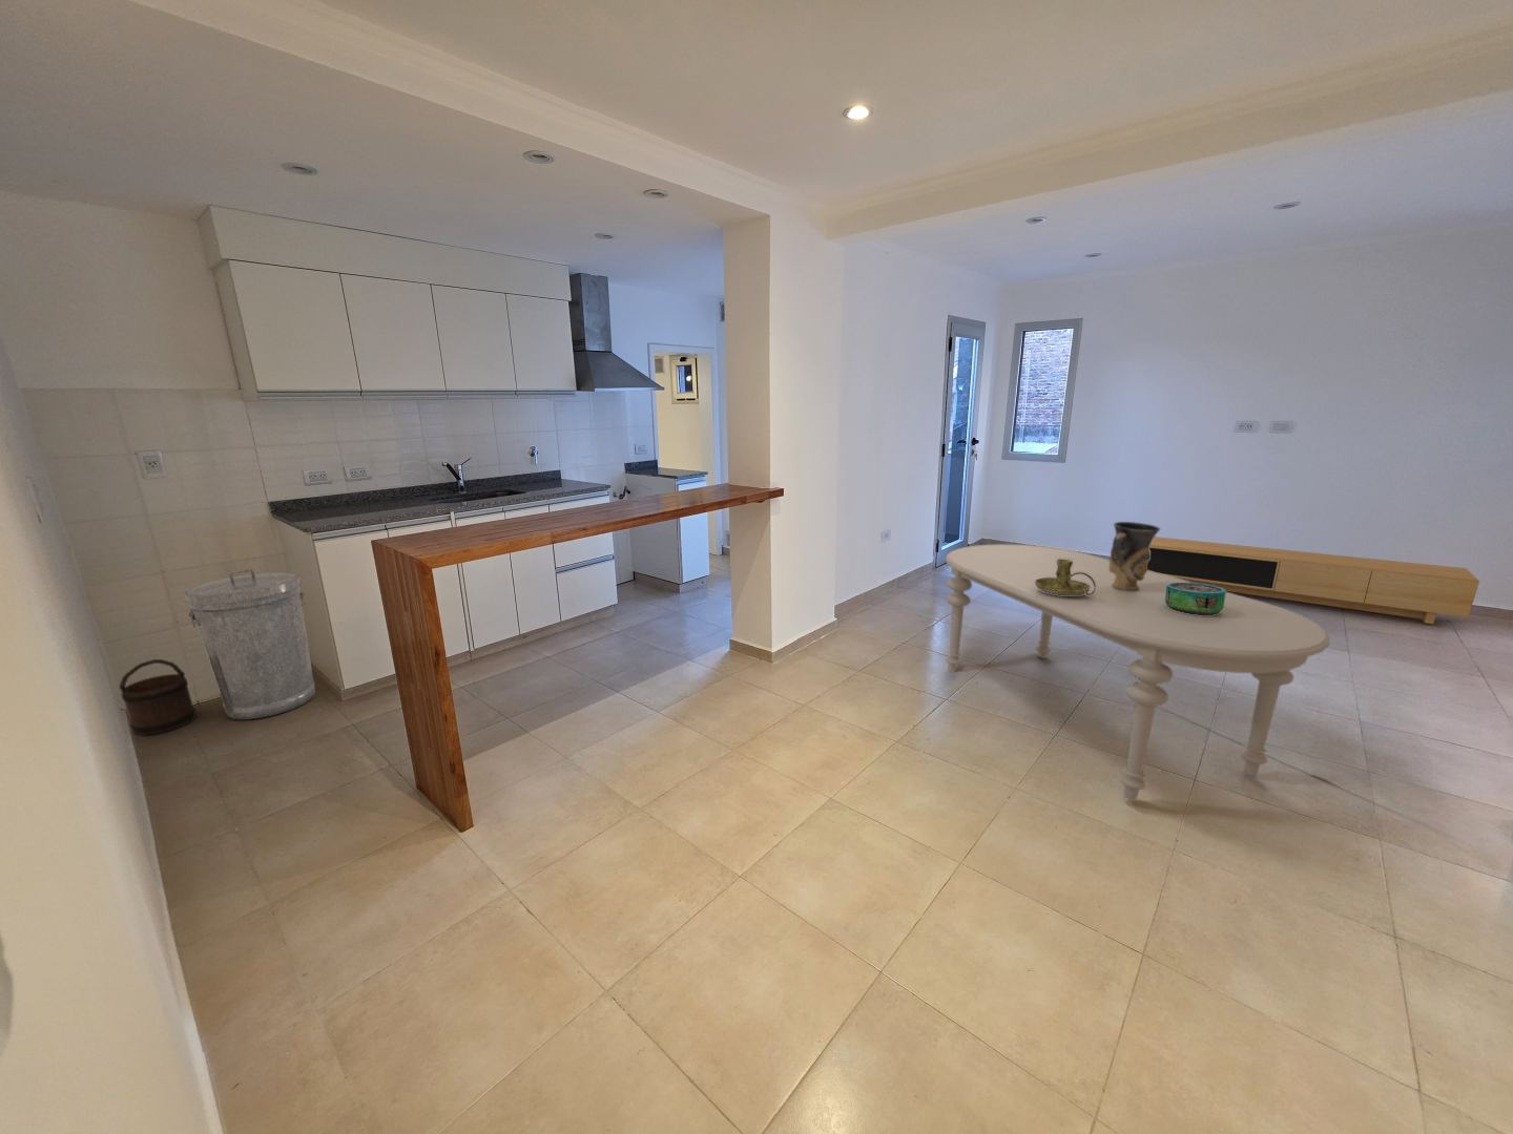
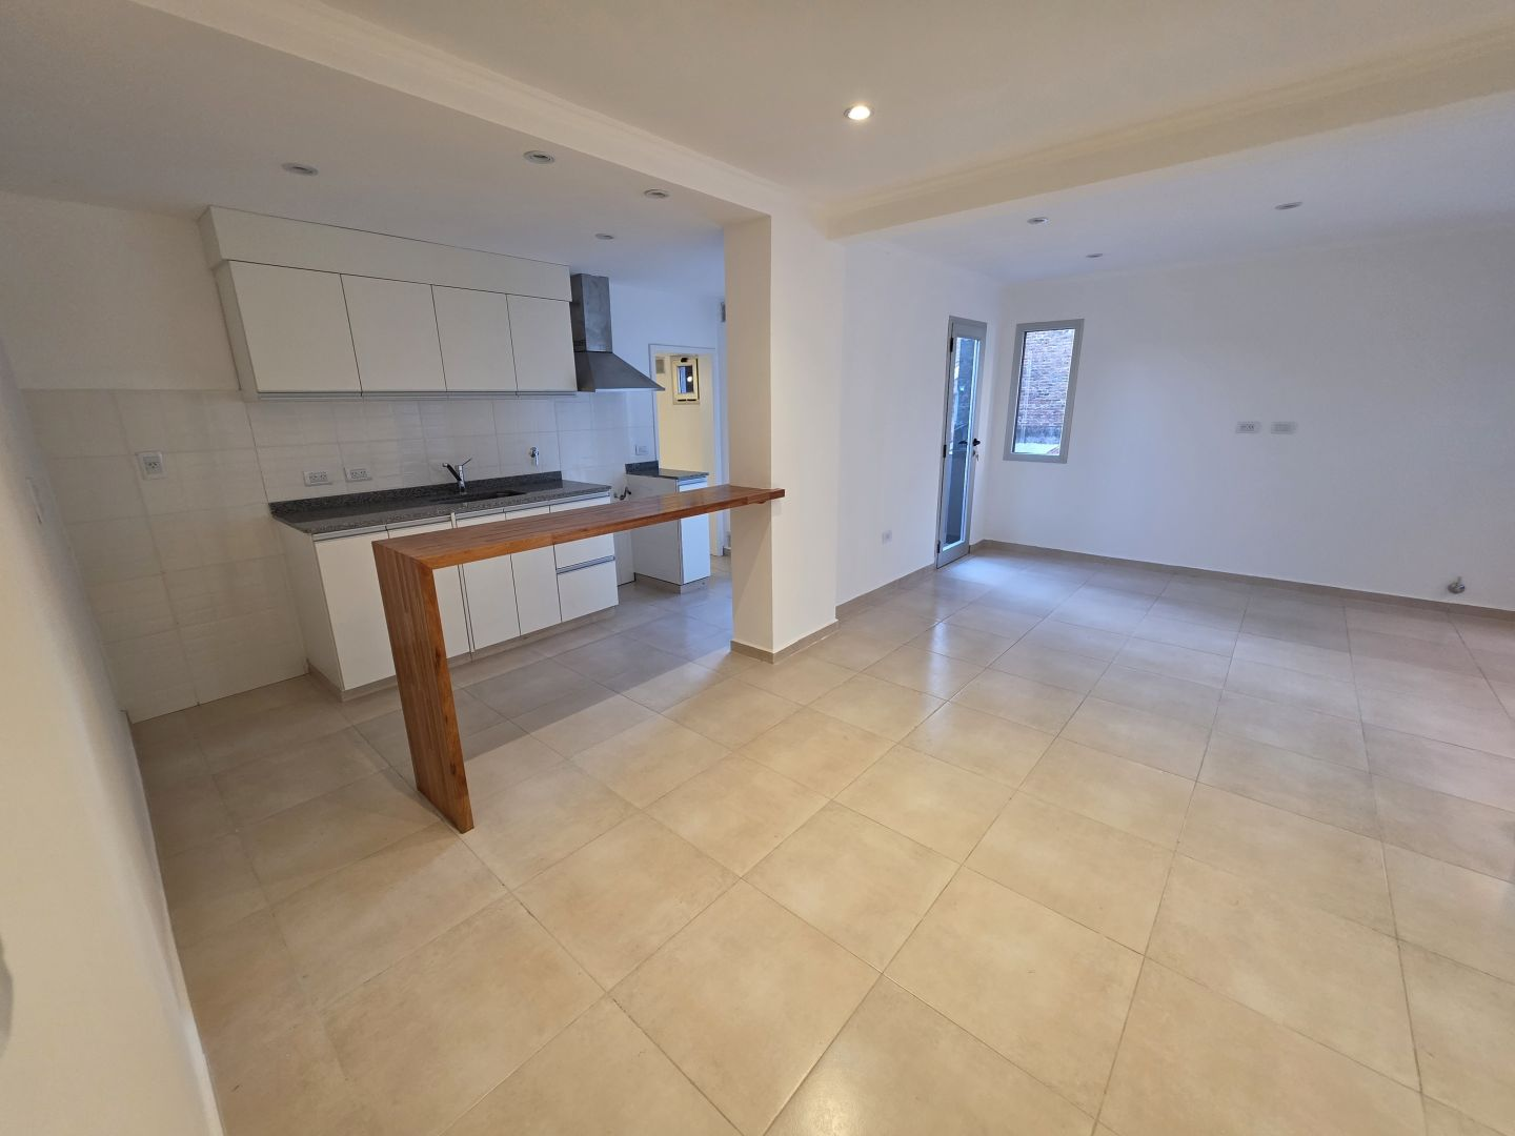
- decorative bowl (1194, 598)
- trash can (256, 637)
- vase (1131, 556)
- candle holder (1067, 577)
- media console (1271, 573)
- dining table (1092, 634)
- bucket (156, 693)
